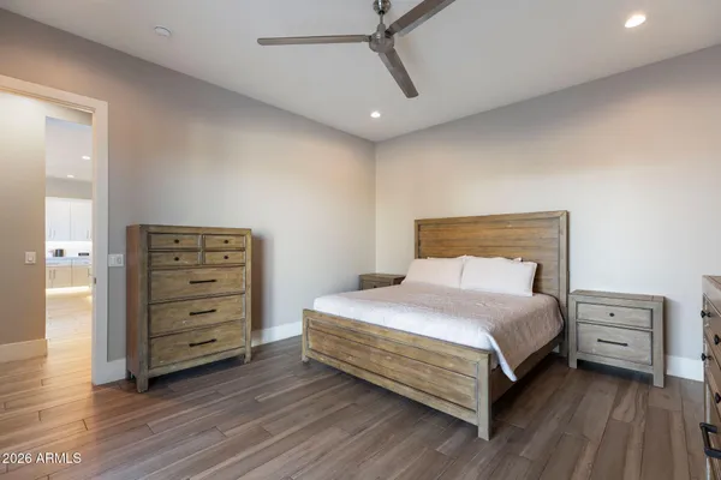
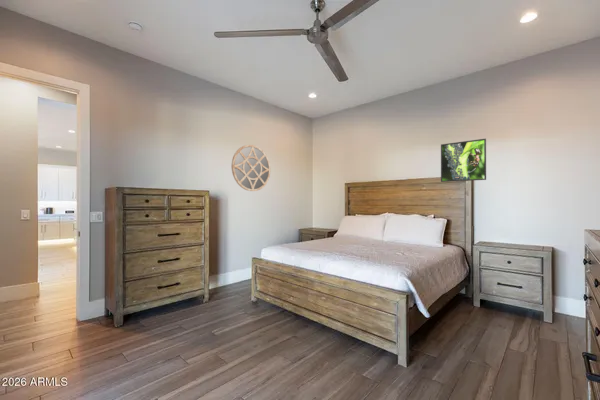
+ home mirror (252, 168)
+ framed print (462, 161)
